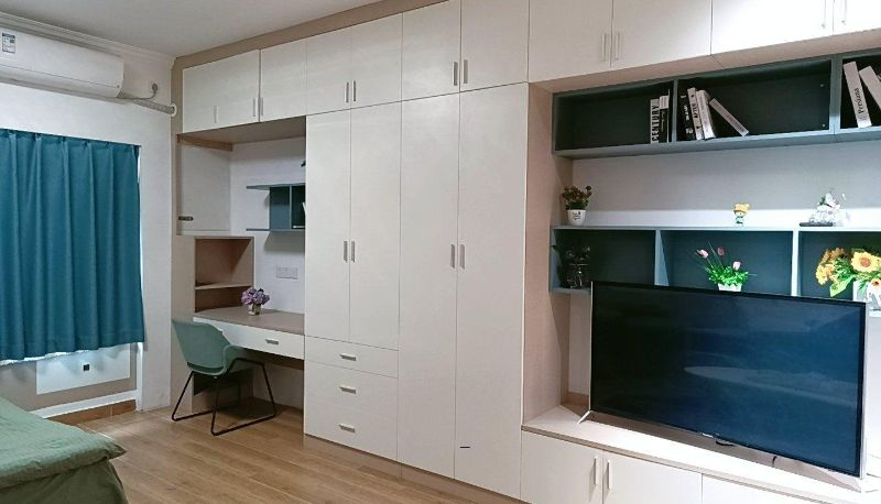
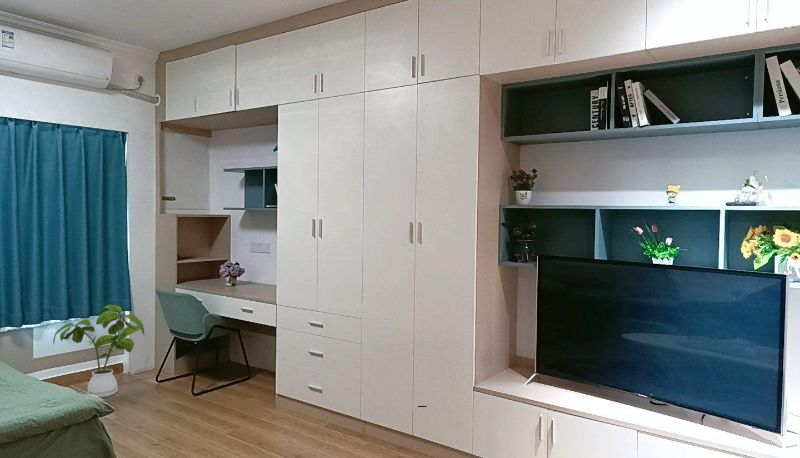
+ house plant (113, 351)
